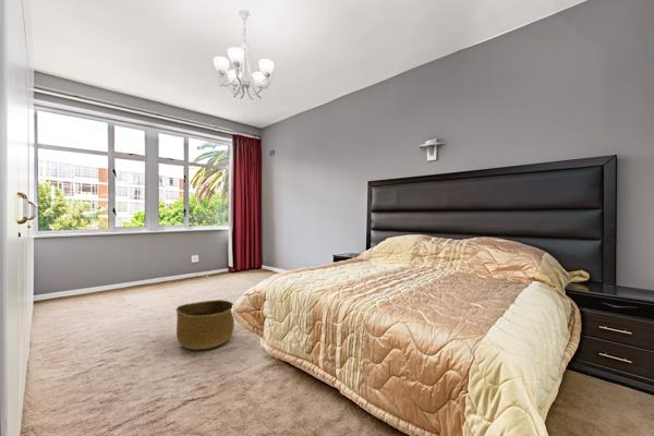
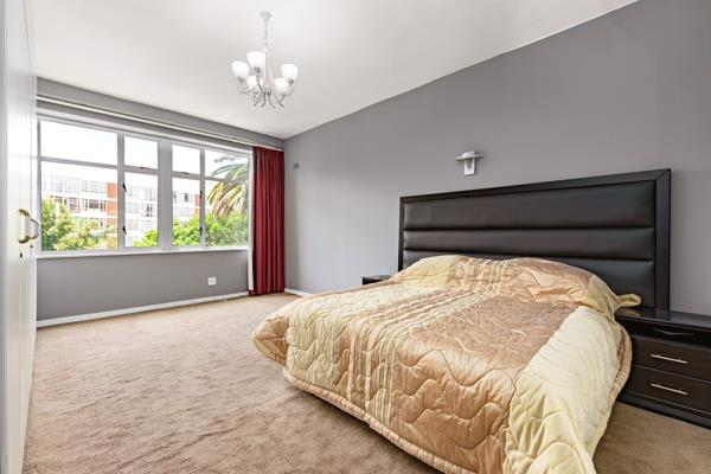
- basket (206, 323)
